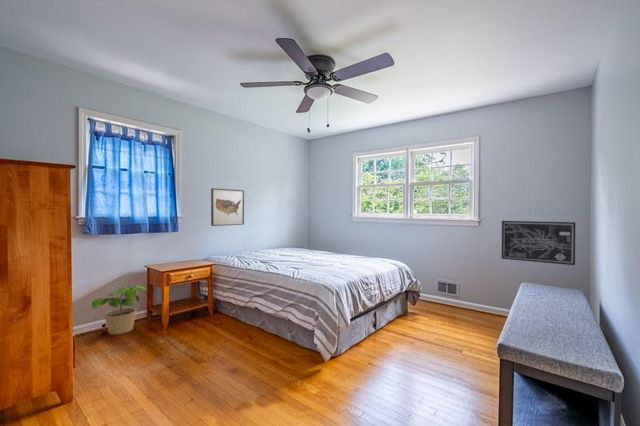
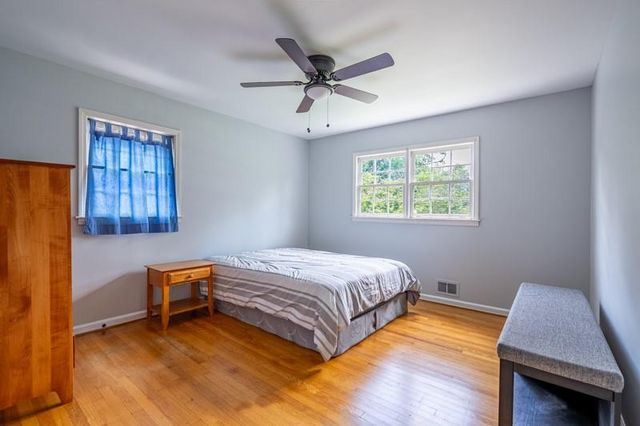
- wall art (536, 241)
- potted plant (120, 310)
- wall art (228, 207)
